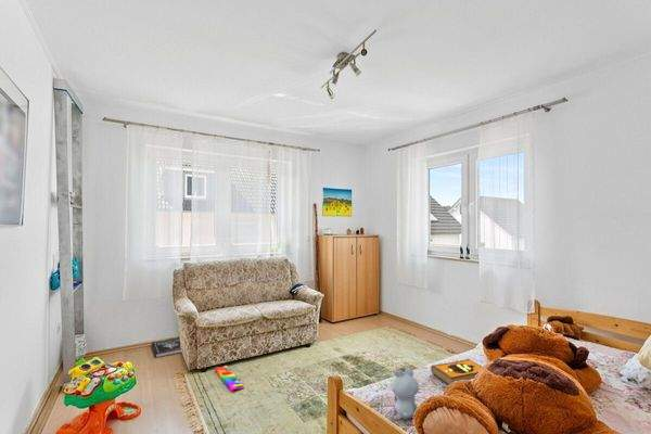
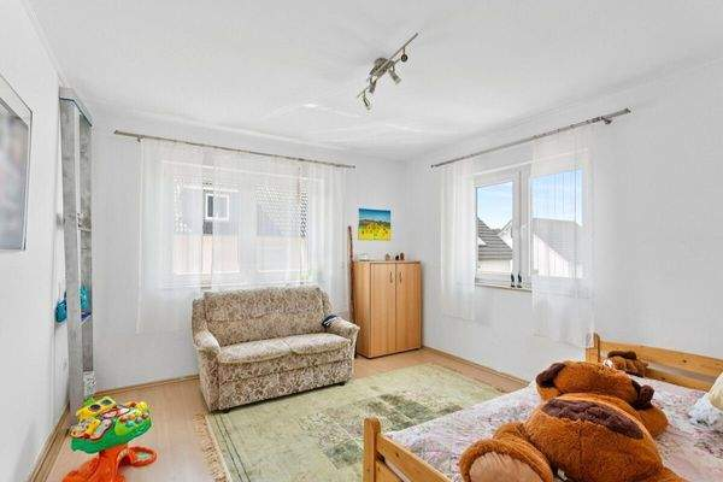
- book (169, 346)
- plush toy (405, 391)
- knob puzzle (229, 375)
- hardback book (459, 371)
